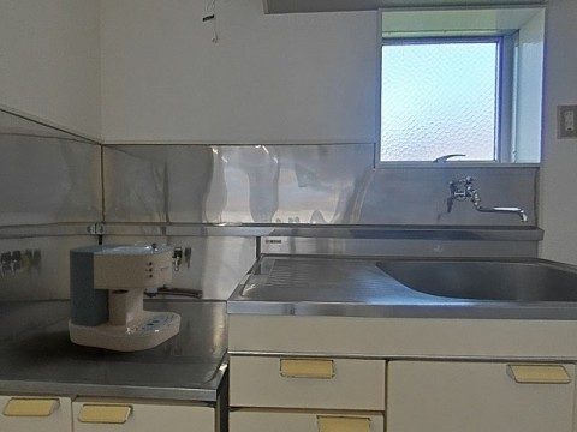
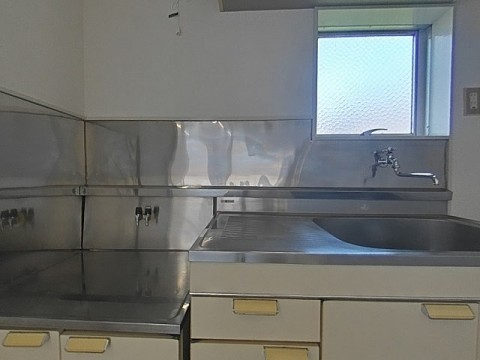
- coffee maker (137, 289)
